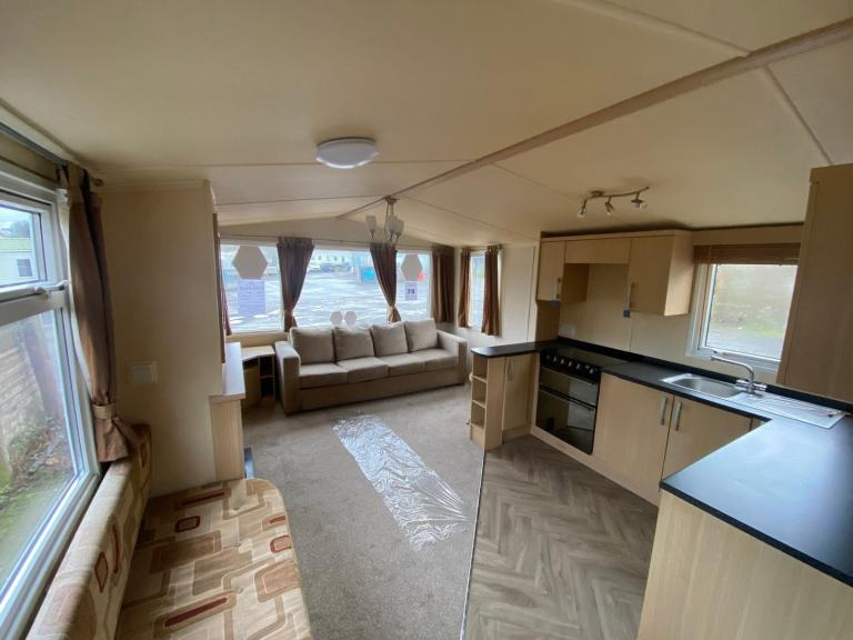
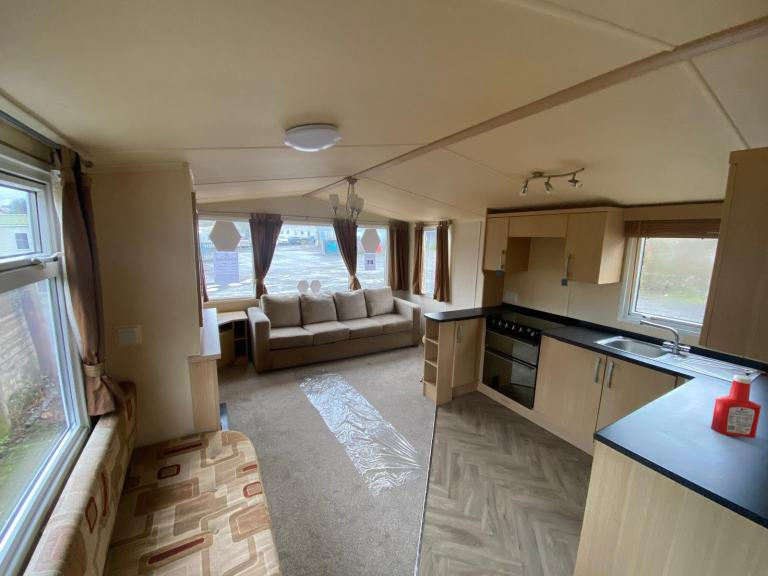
+ soap bottle (737, 405)
